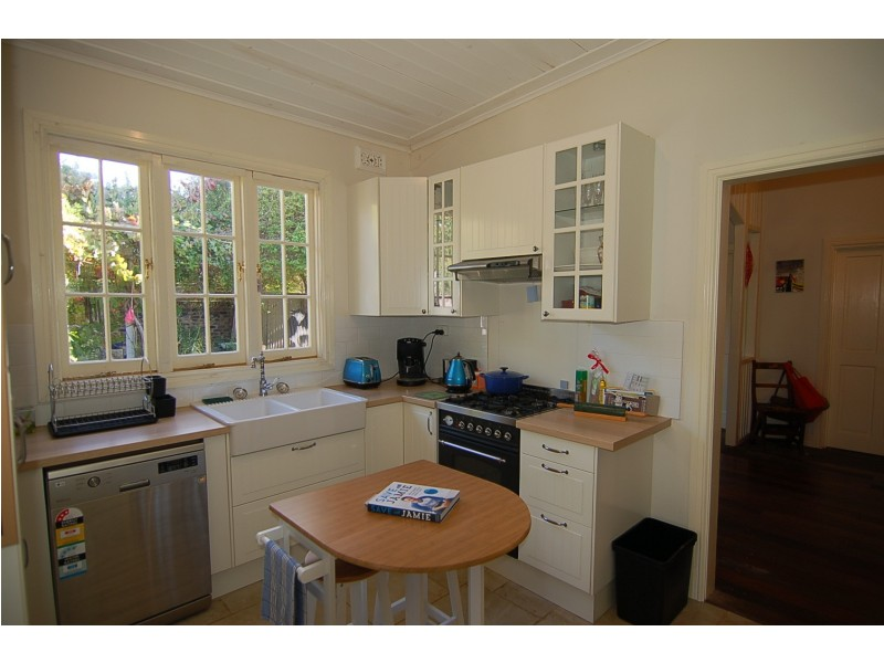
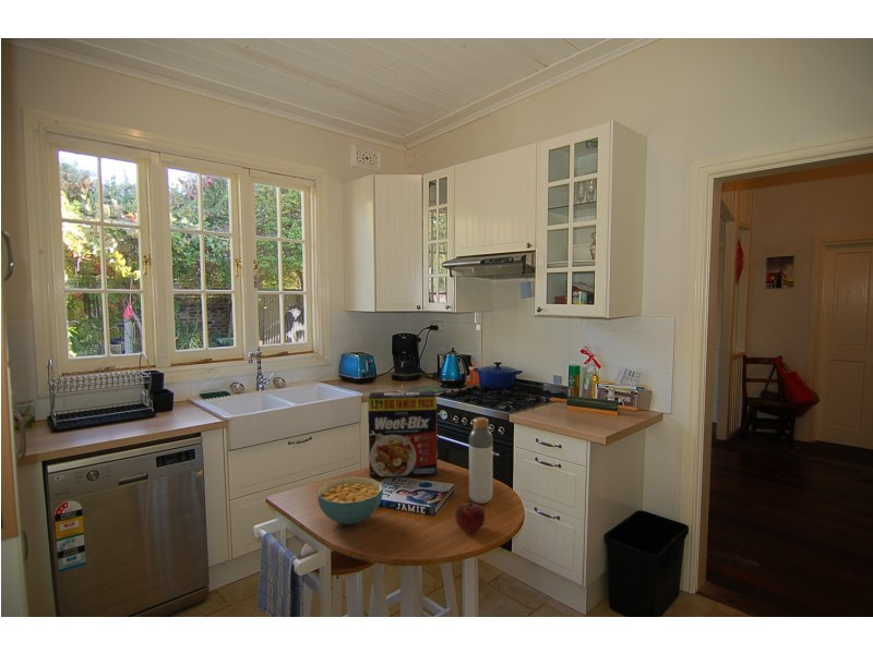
+ fruit (469, 516)
+ cereal bowl (350, 504)
+ bottle (480, 459)
+ cereal box (403, 432)
